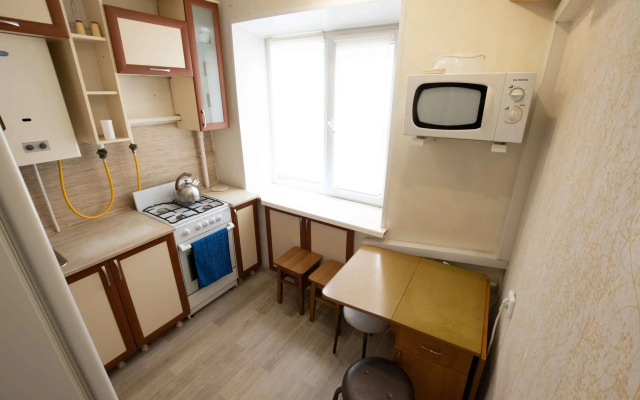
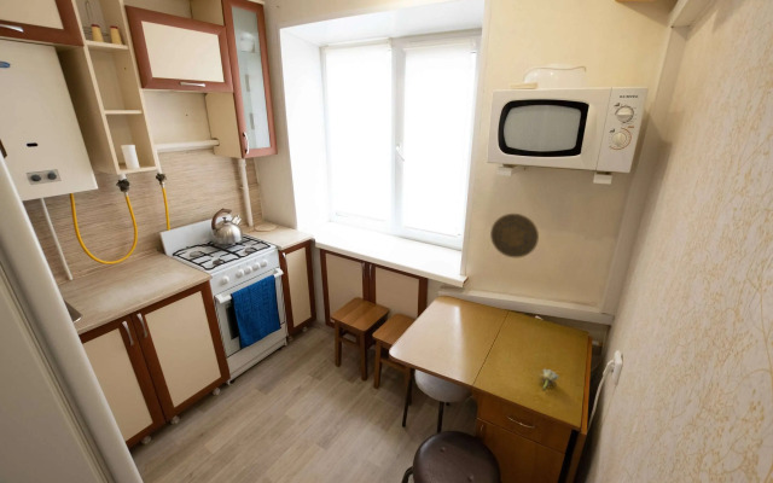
+ decorative plate (512, 235)
+ flower (547, 377)
